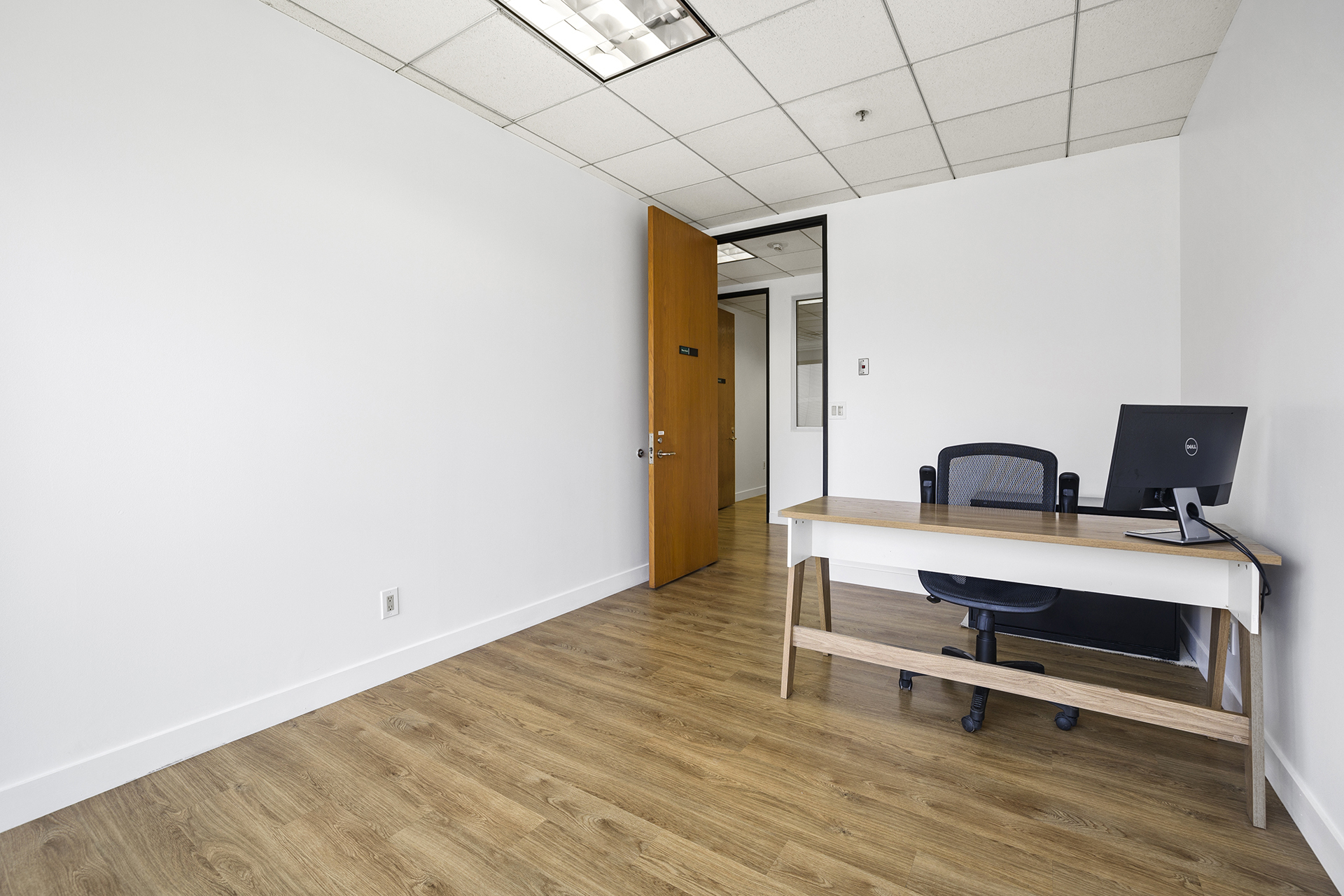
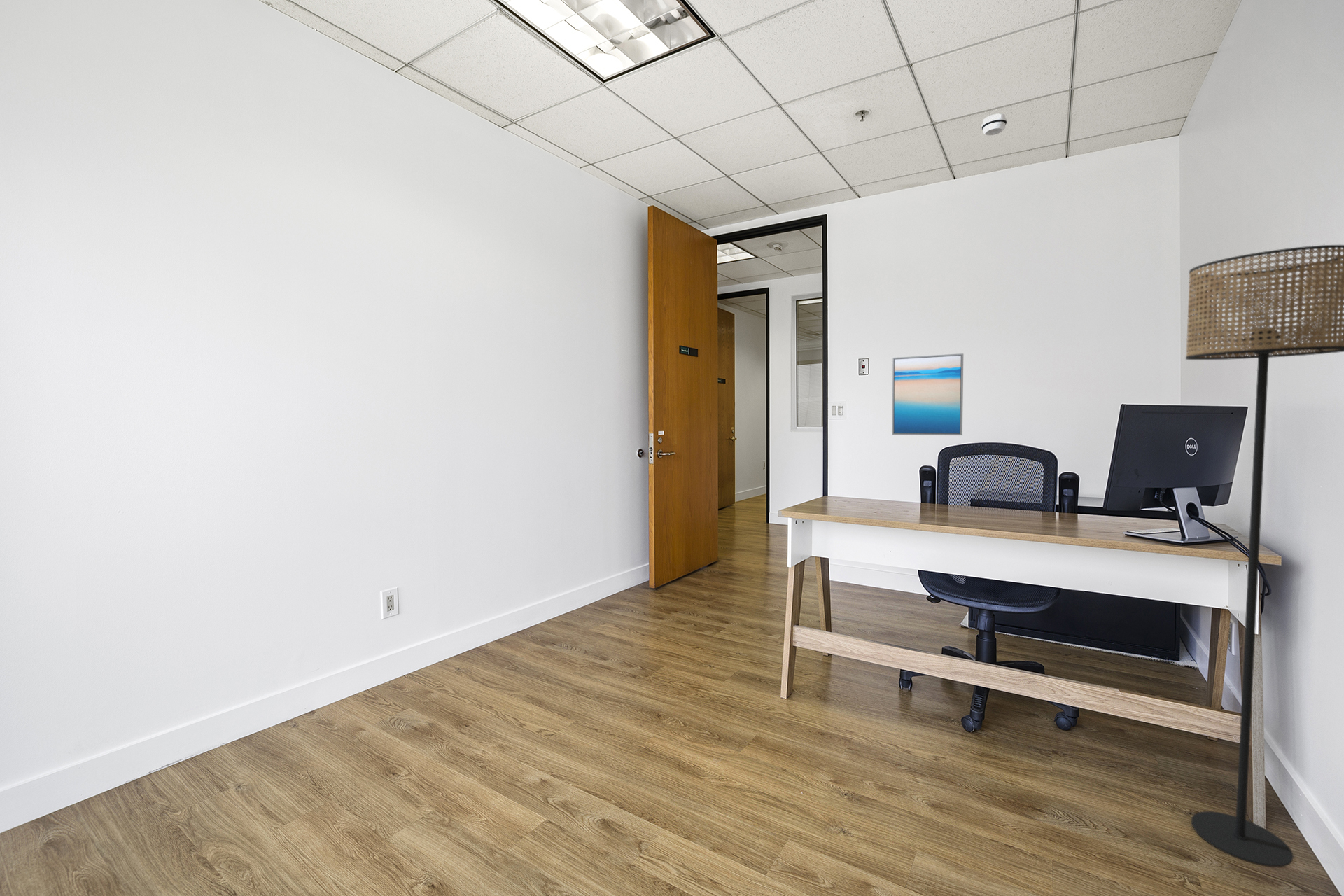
+ smoke detector (994, 125)
+ floor lamp (1253, 559)
+ wall art (927, 396)
